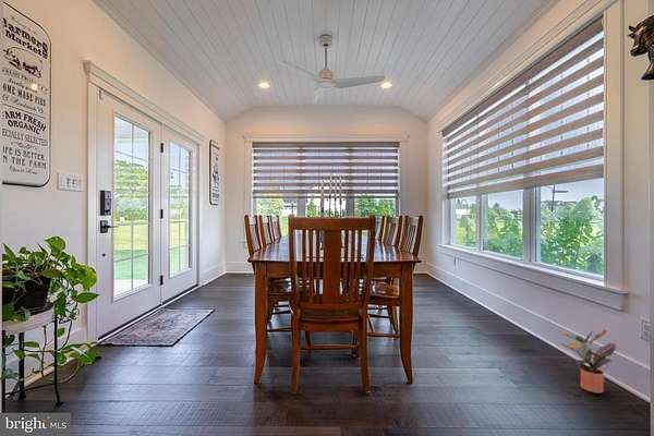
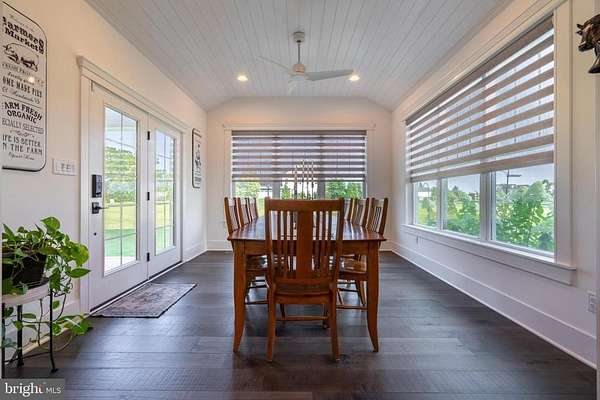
- potted plant (584, 356)
